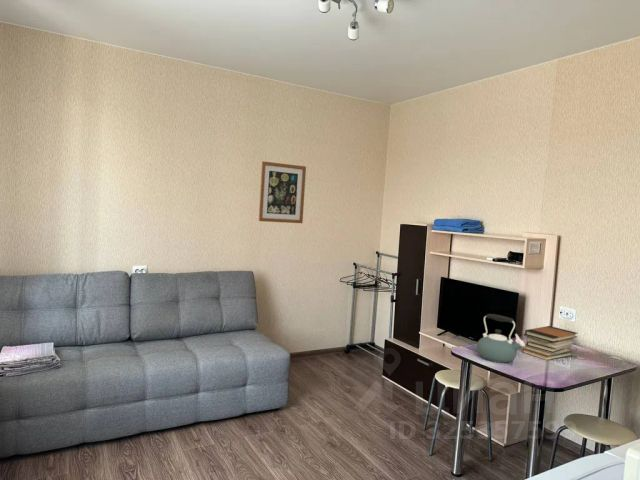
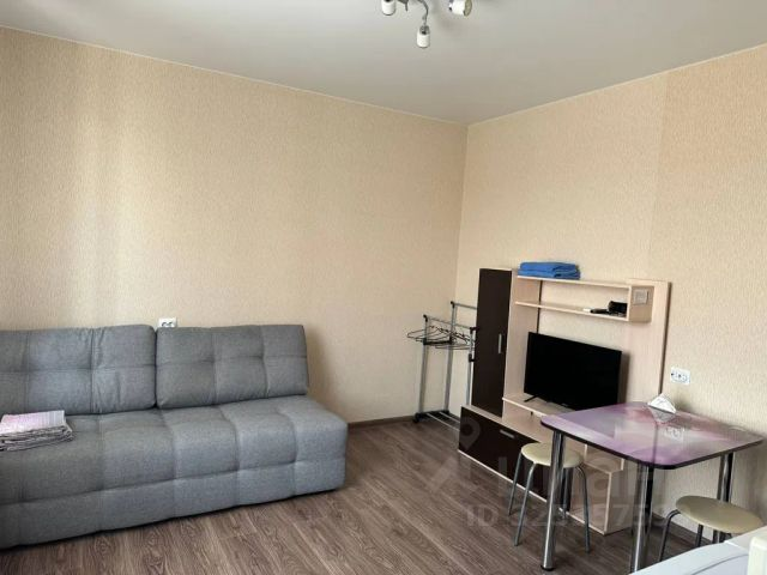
- book stack (549, 342)
- kettle (501, 337)
- wall art (282, 193)
